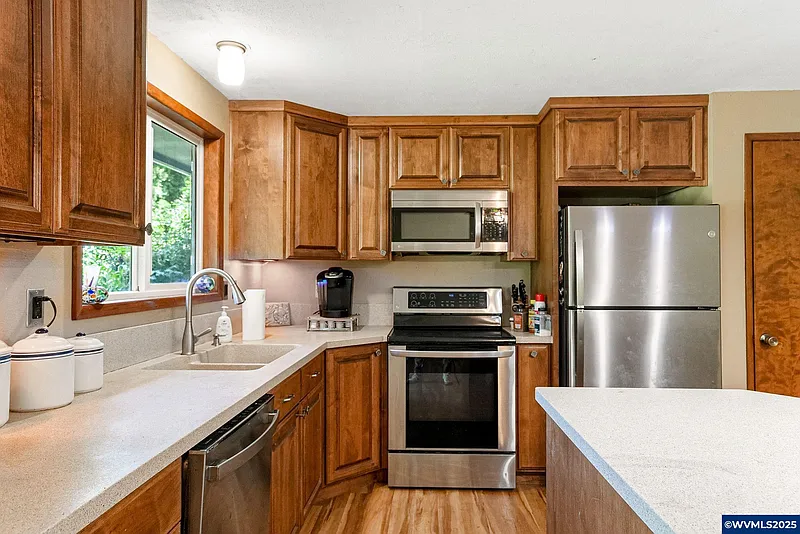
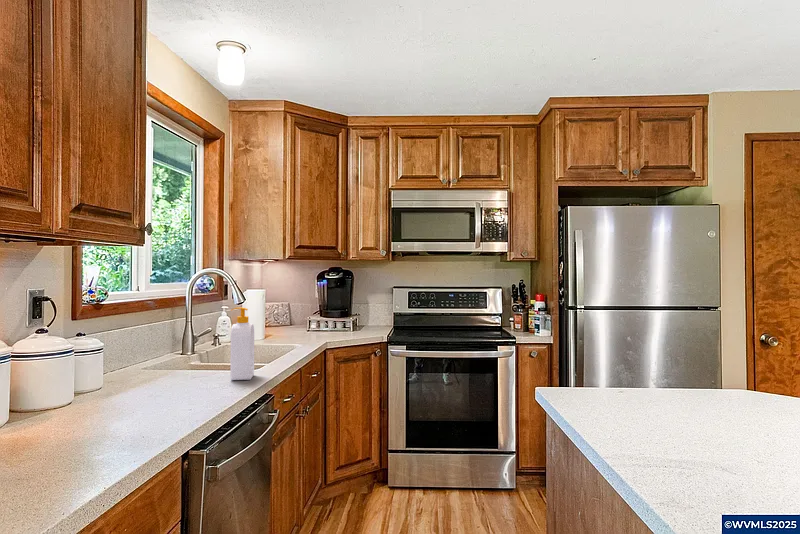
+ soap bottle (241, 342)
